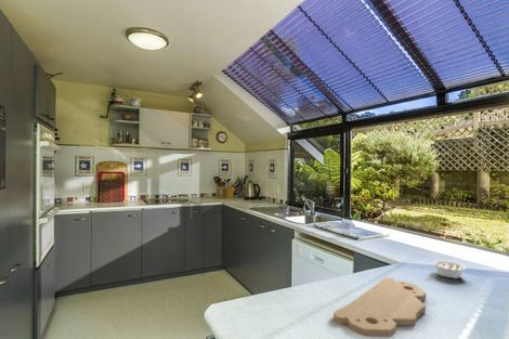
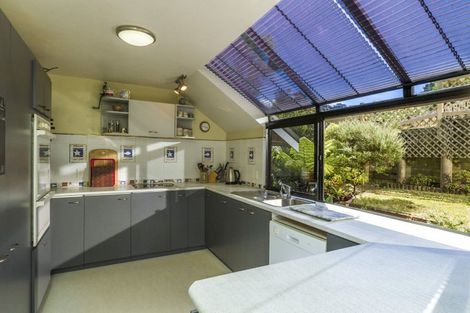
- legume (448, 269)
- cutting board (389, 303)
